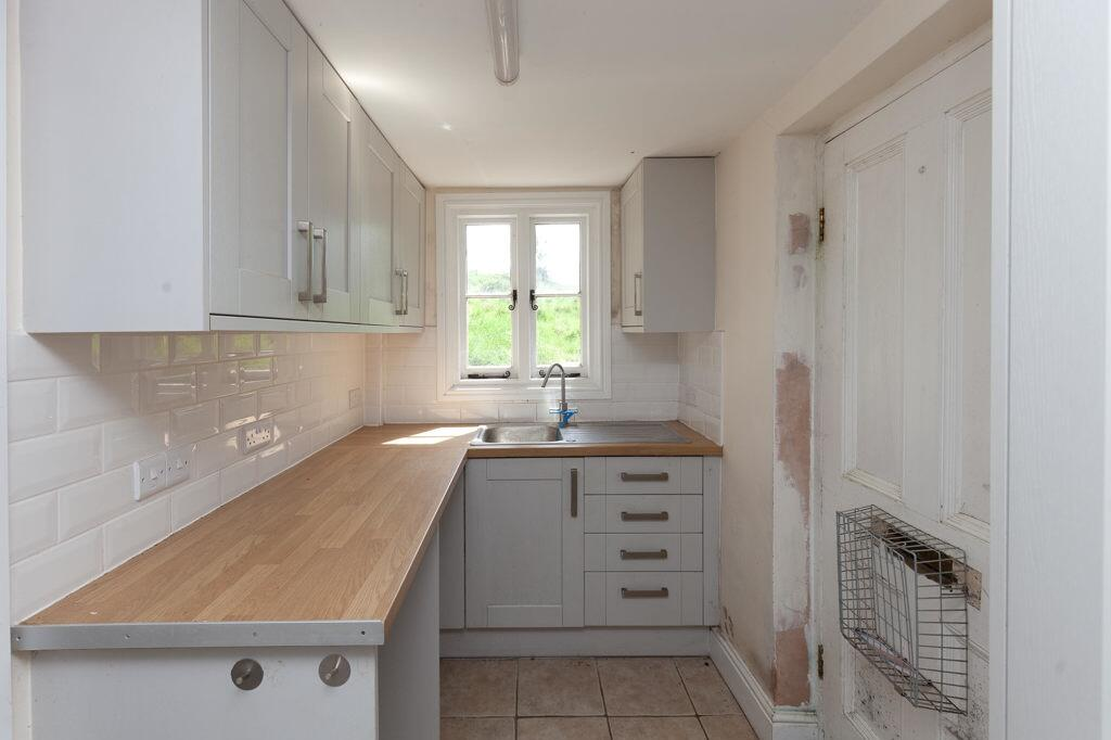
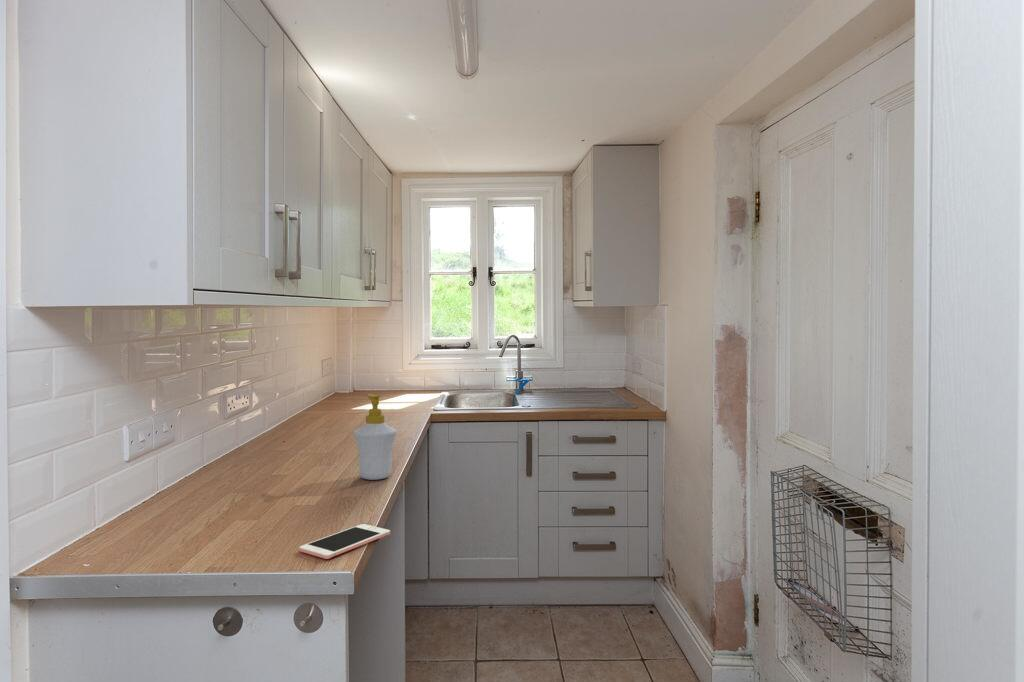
+ cell phone (346, 540)
+ soap bottle (375, 436)
